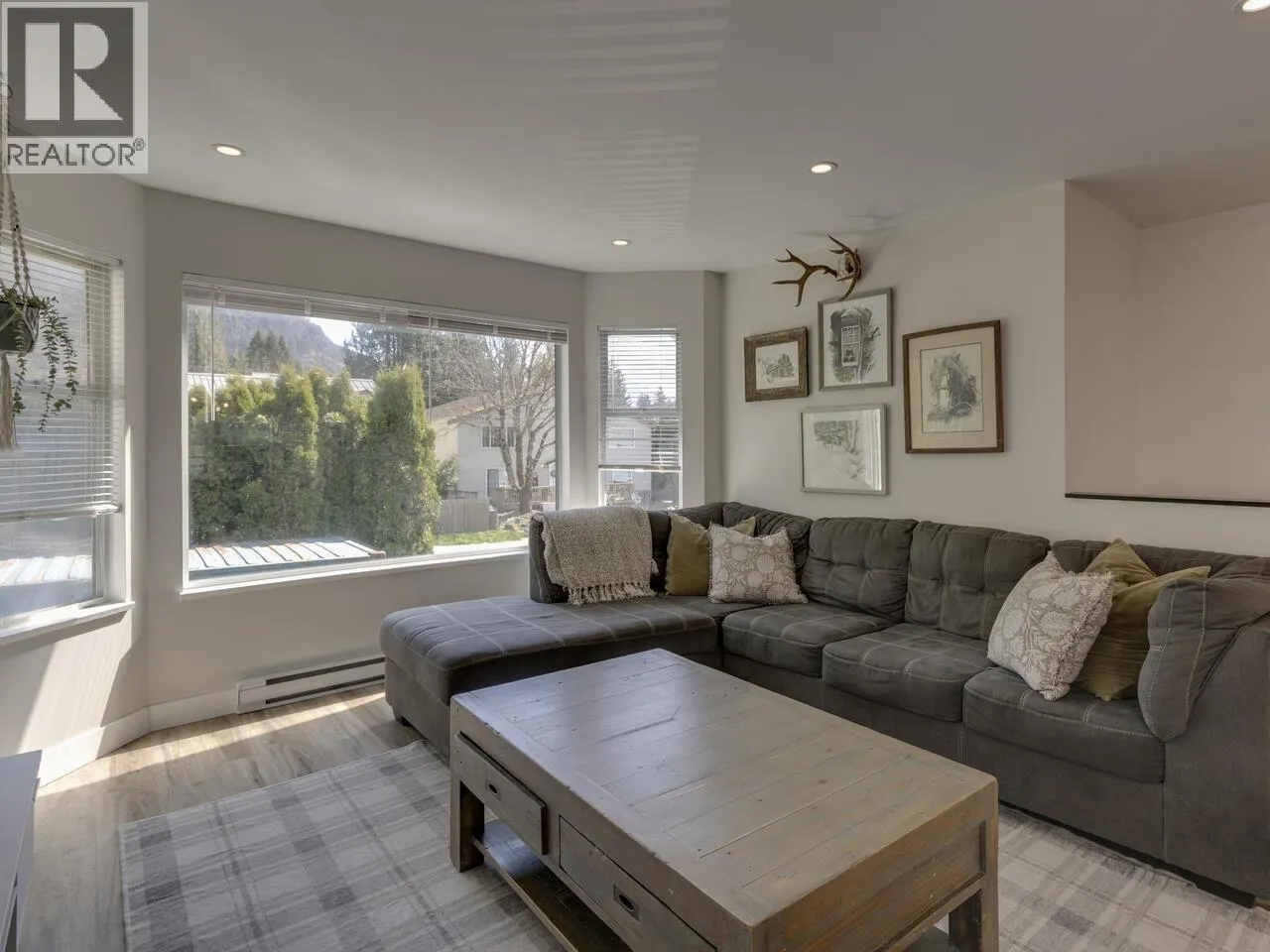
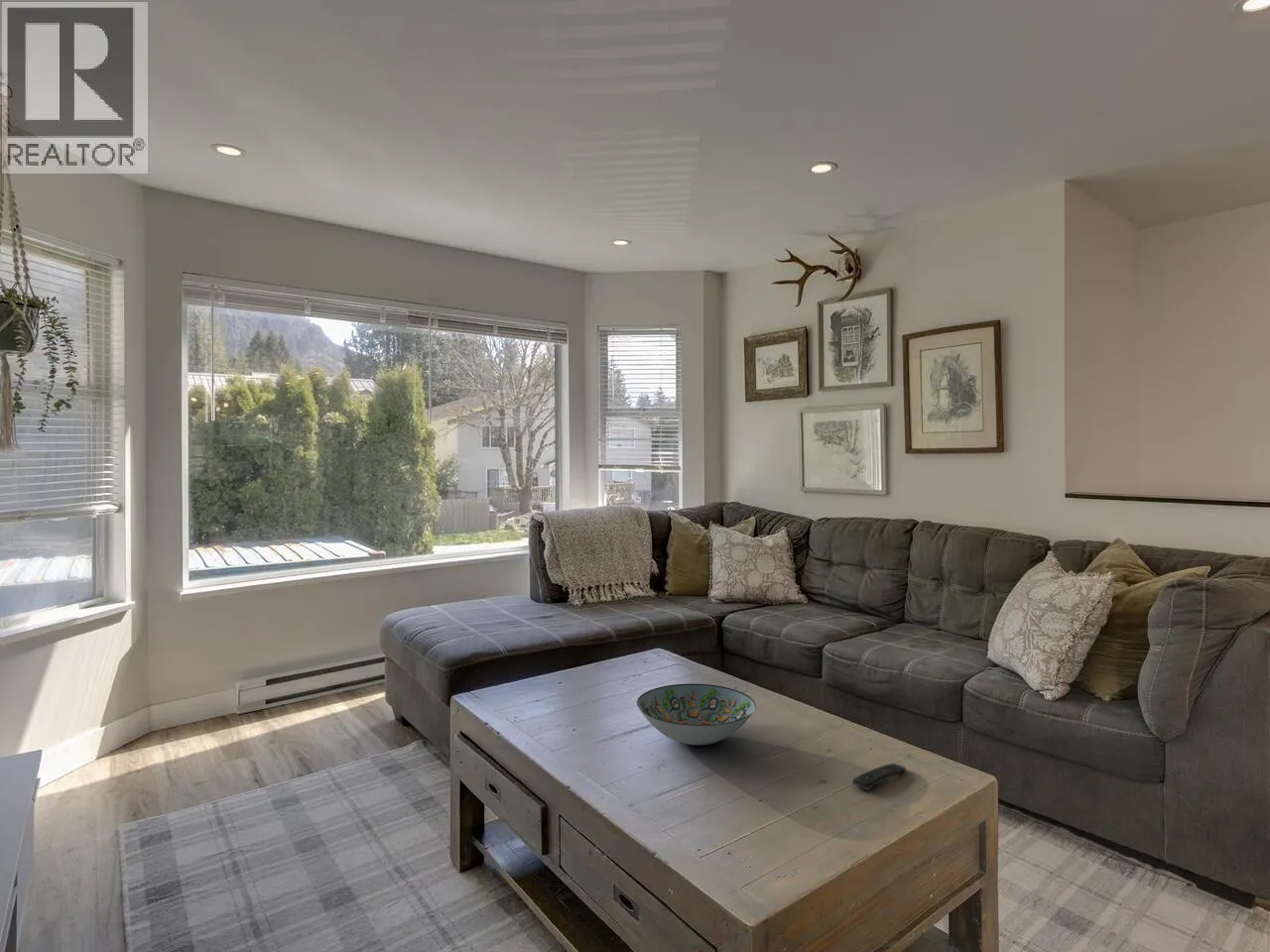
+ decorative bowl (696, 720)
+ remote control (881, 774)
